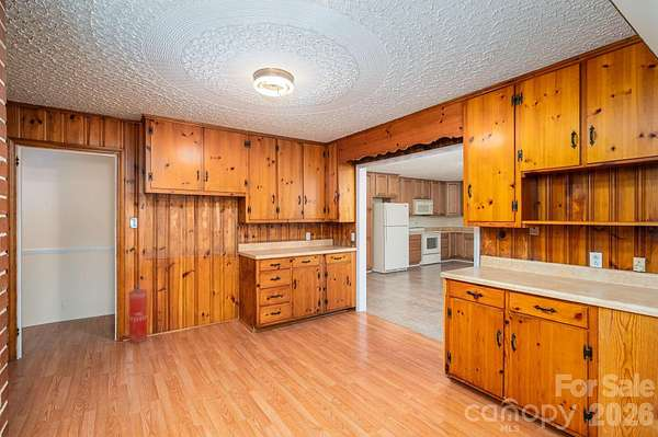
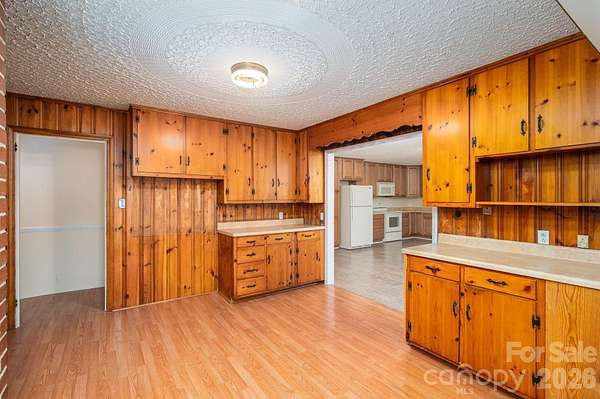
- fire extinguisher (138, 312)
